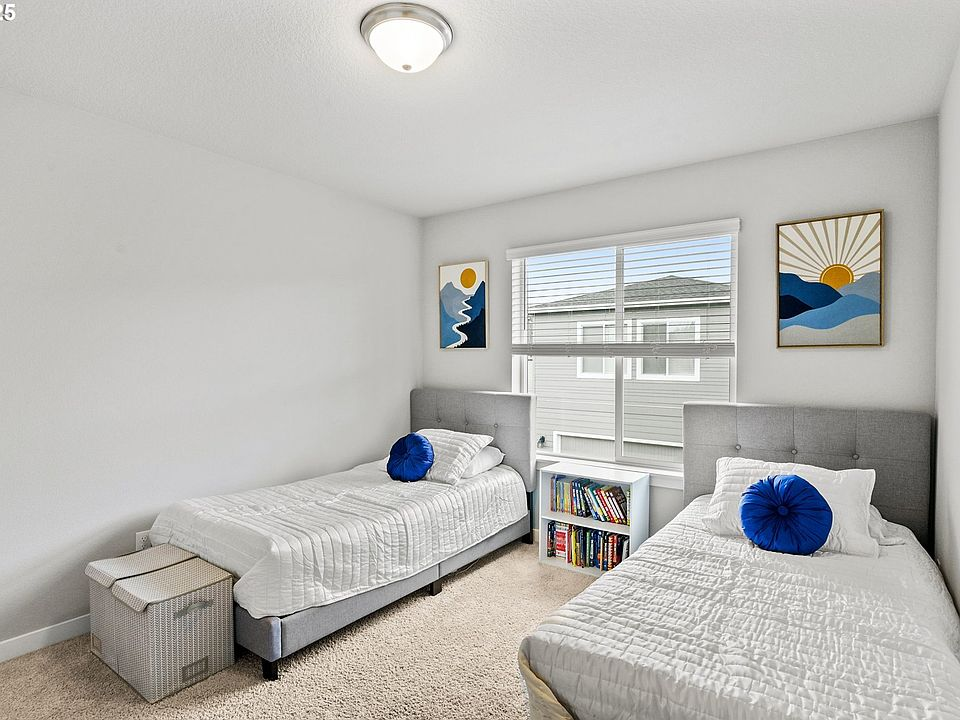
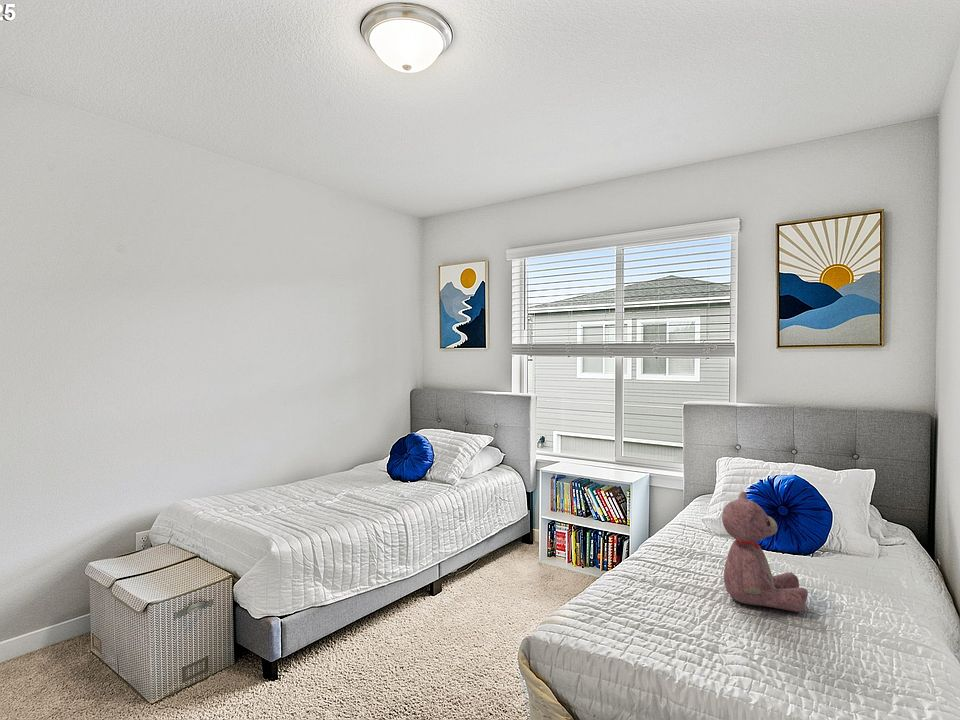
+ teddy bear (761, 549)
